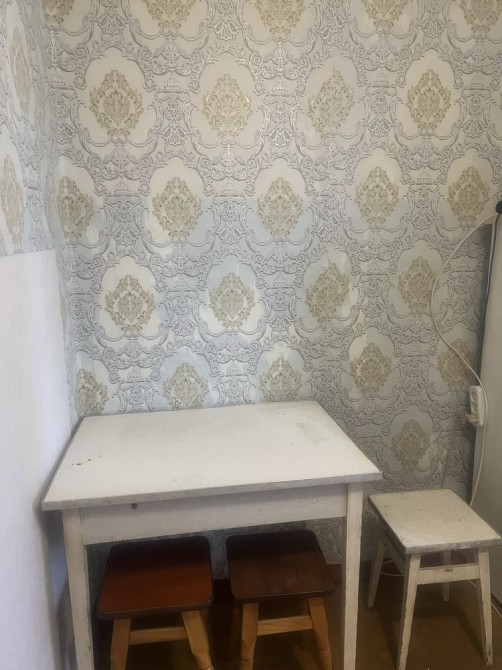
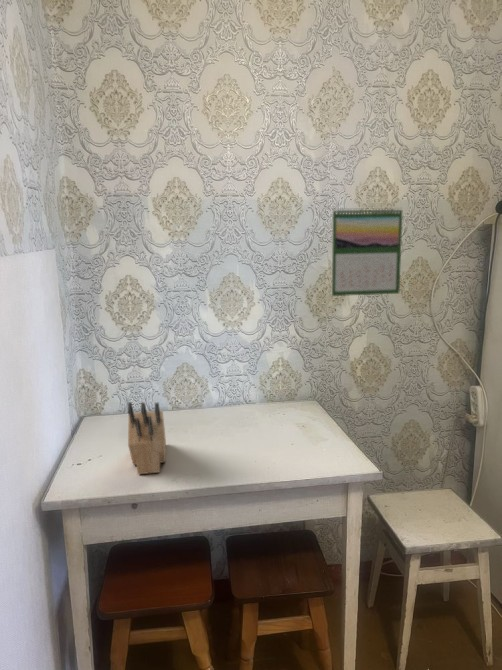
+ calendar (366, 251)
+ knife block (147, 427)
